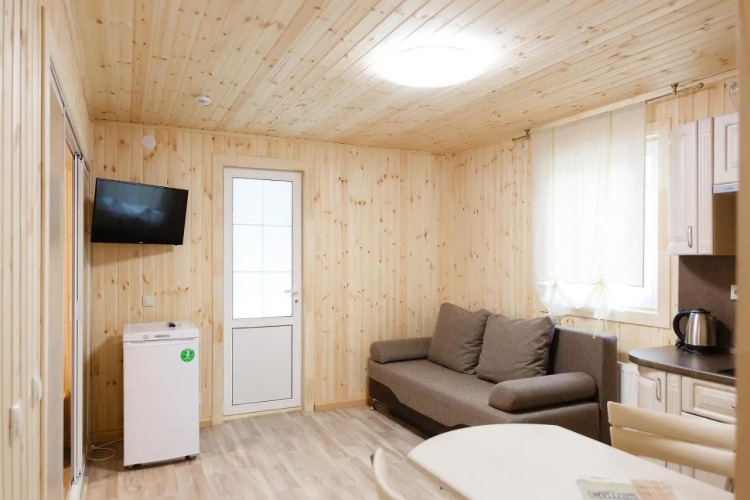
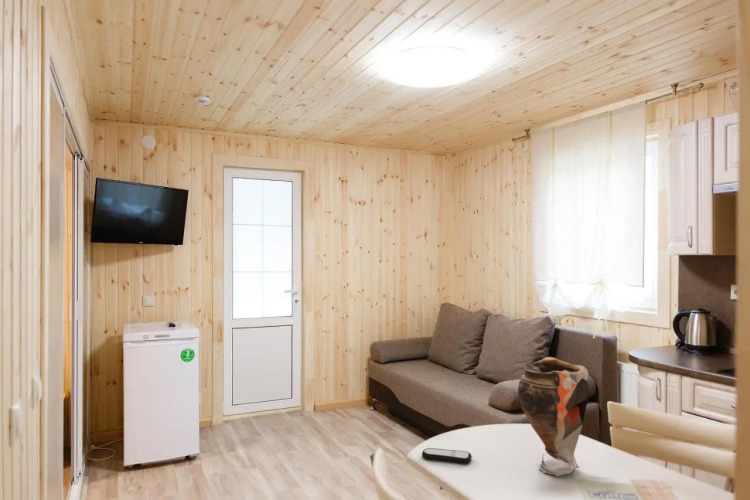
+ remote control (446, 455)
+ vase (553, 416)
